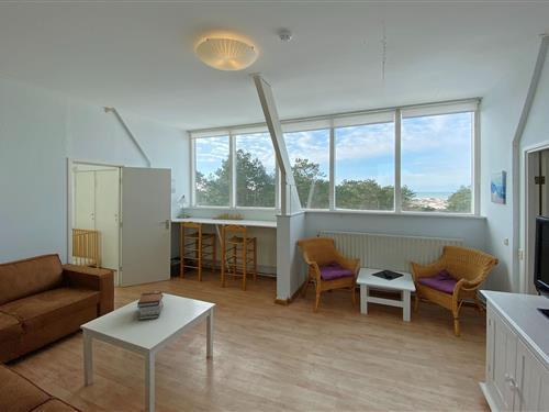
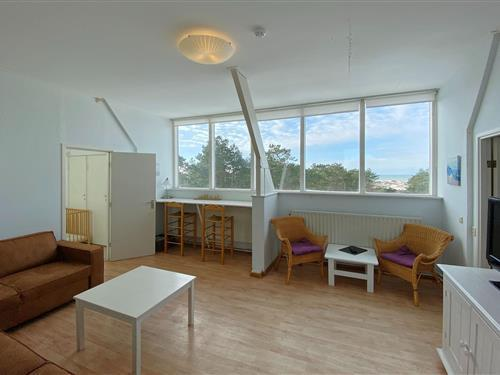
- book stack (150, 304)
